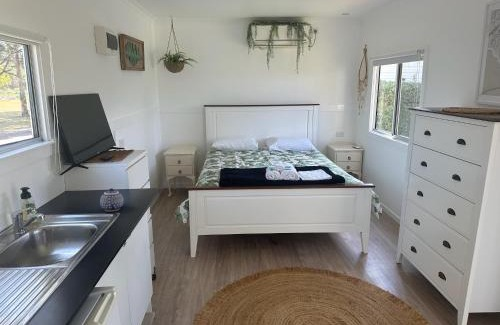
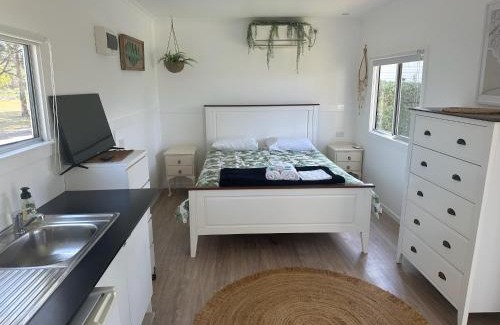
- teapot (111, 198)
